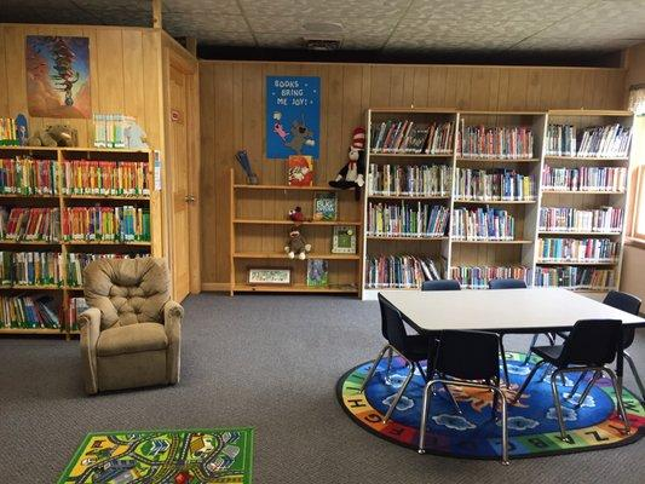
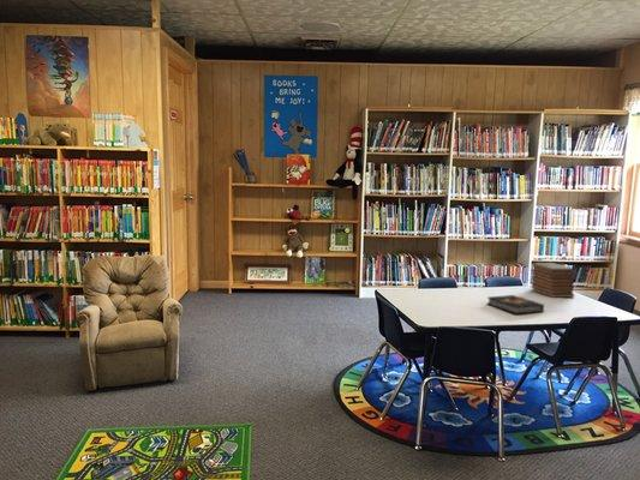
+ book stack (551, 278)
+ book (514, 304)
